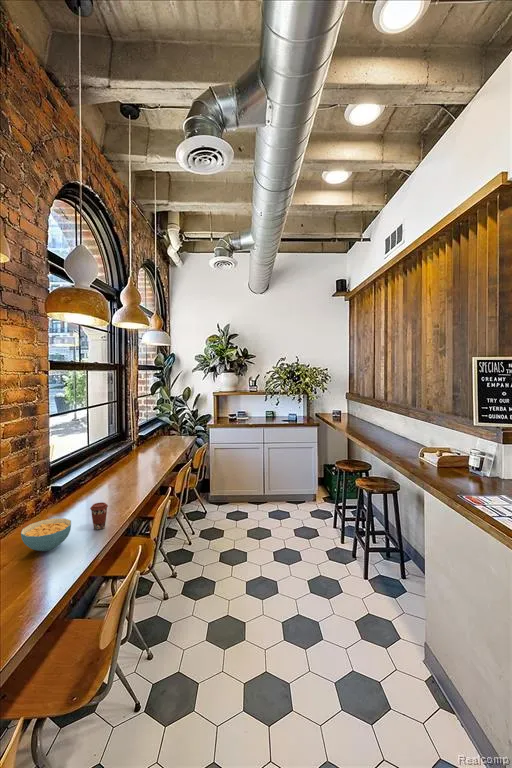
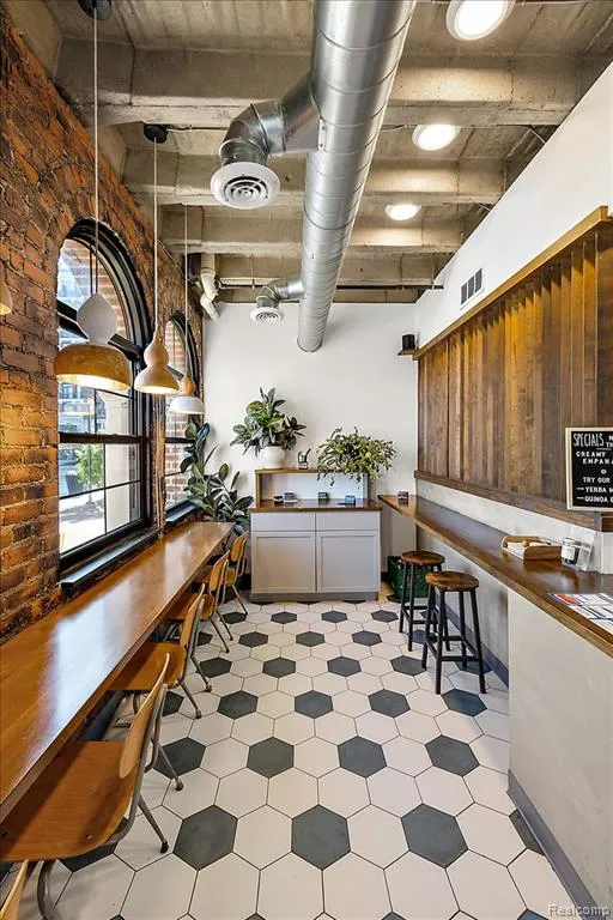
- cereal bowl (47, 537)
- coffee cup (99, 516)
